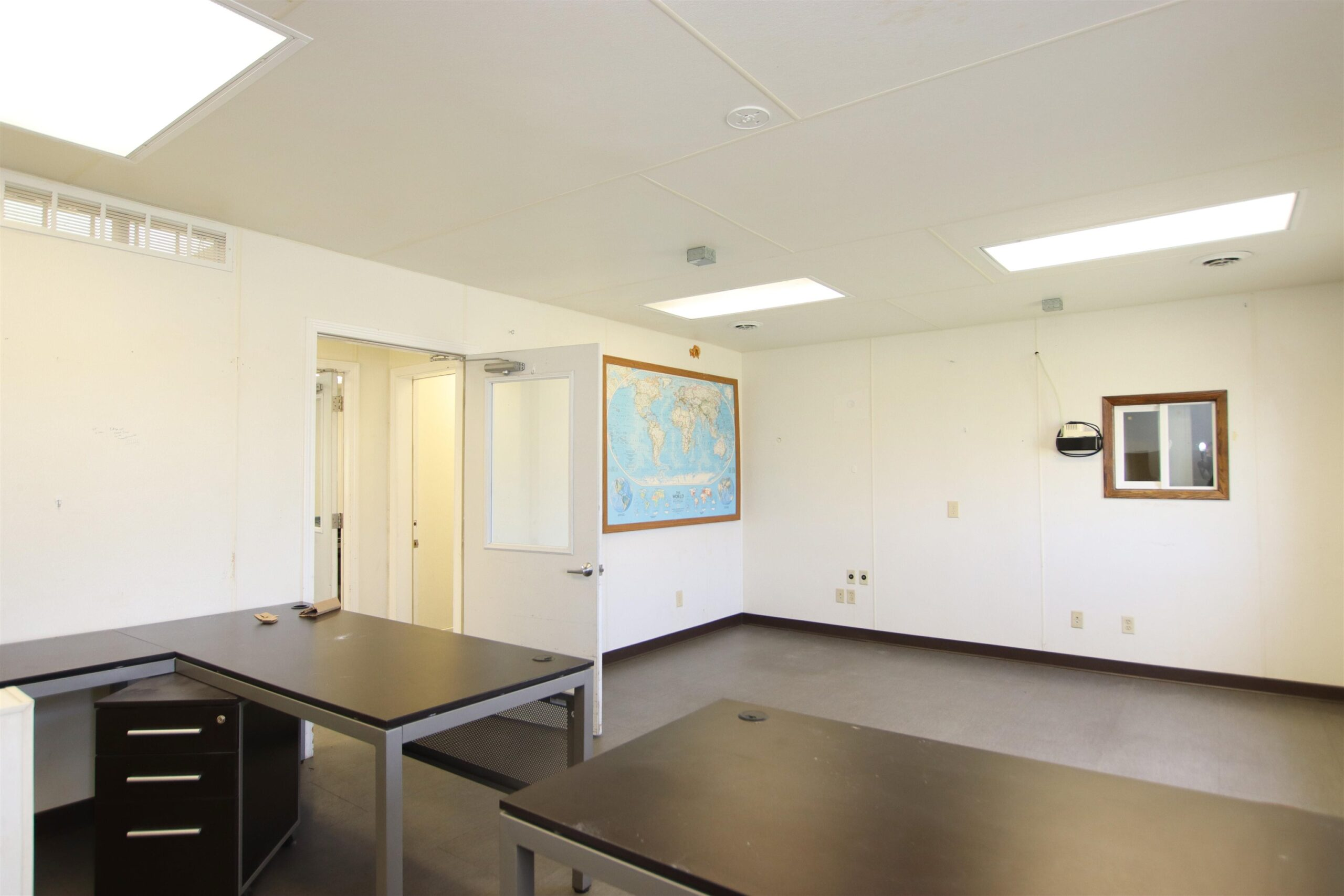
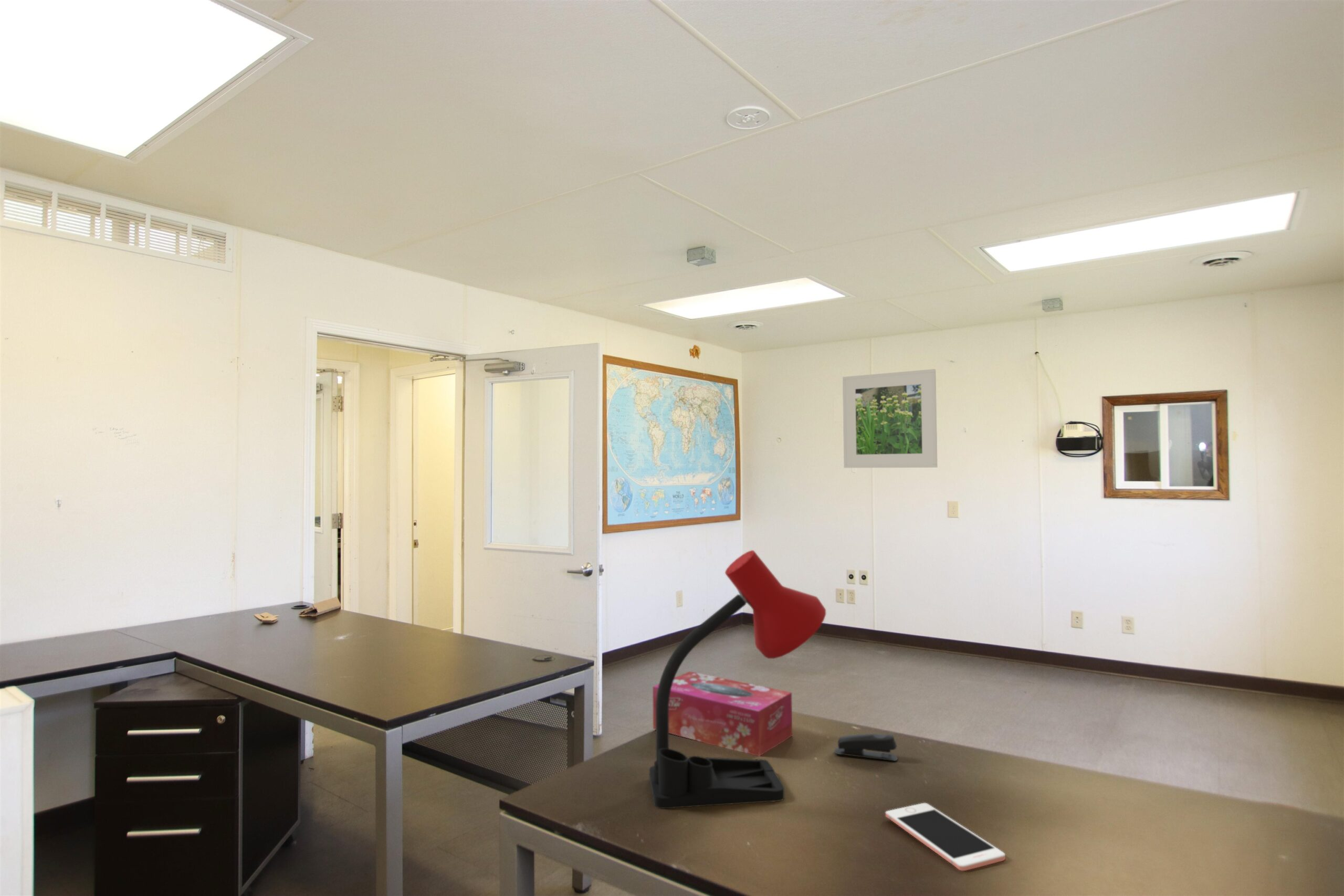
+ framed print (888, 420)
+ tissue box (721, 711)
+ desk lamp (757, 648)
+ stapler (865, 744)
+ cell phone (942, 834)
